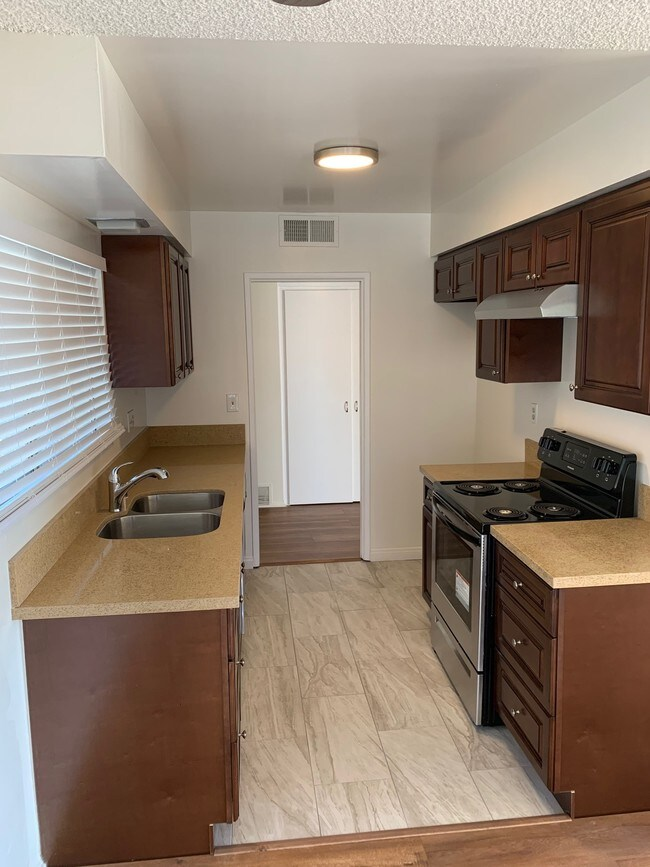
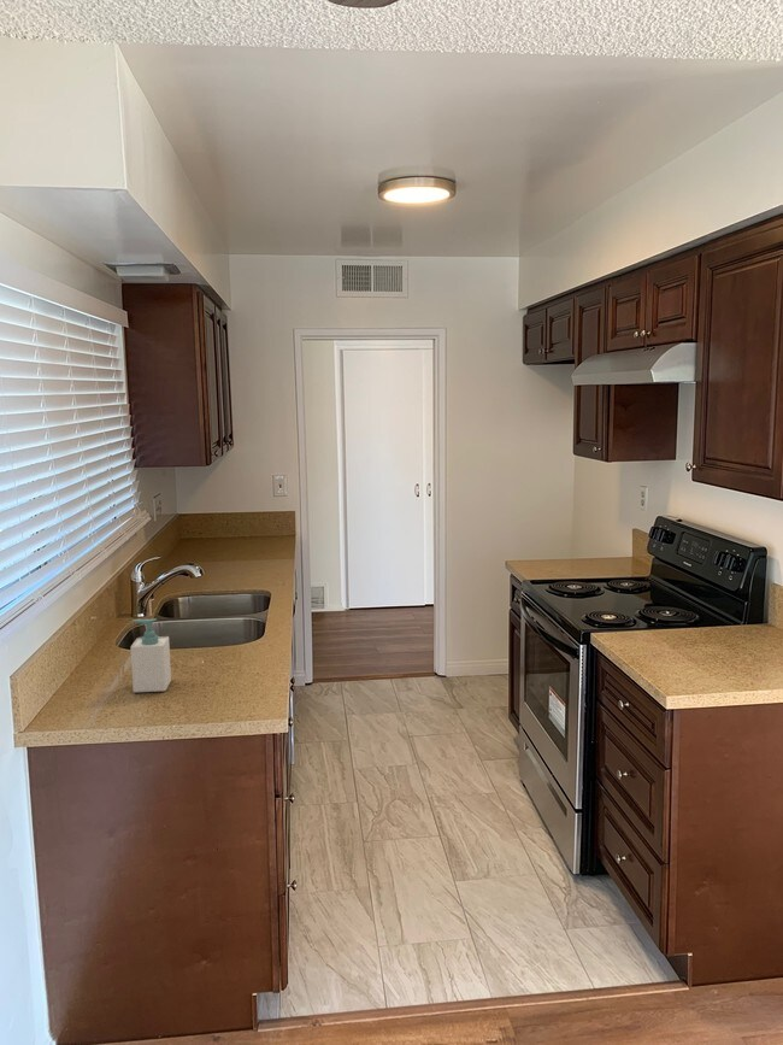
+ soap bottle (149, 652)
